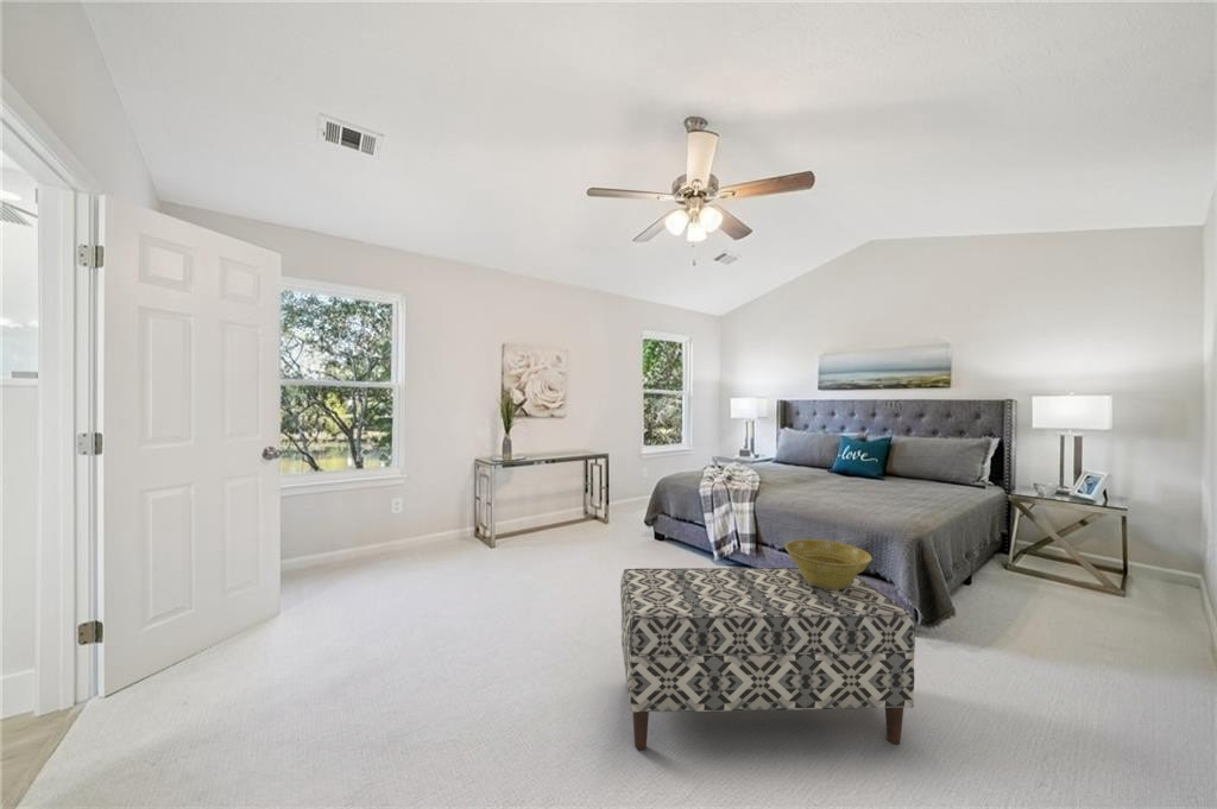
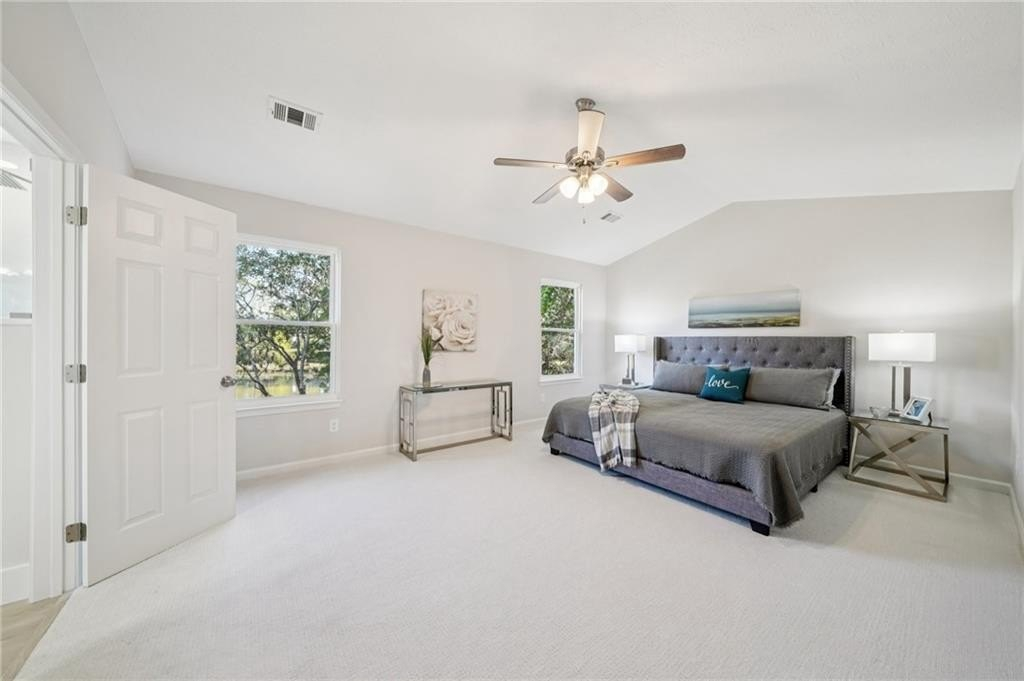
- bench (750, 649)
- planter bowl (826, 567)
